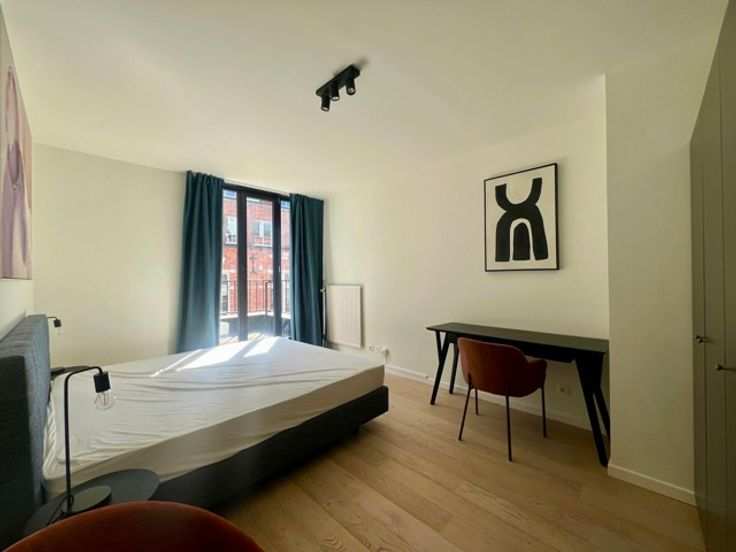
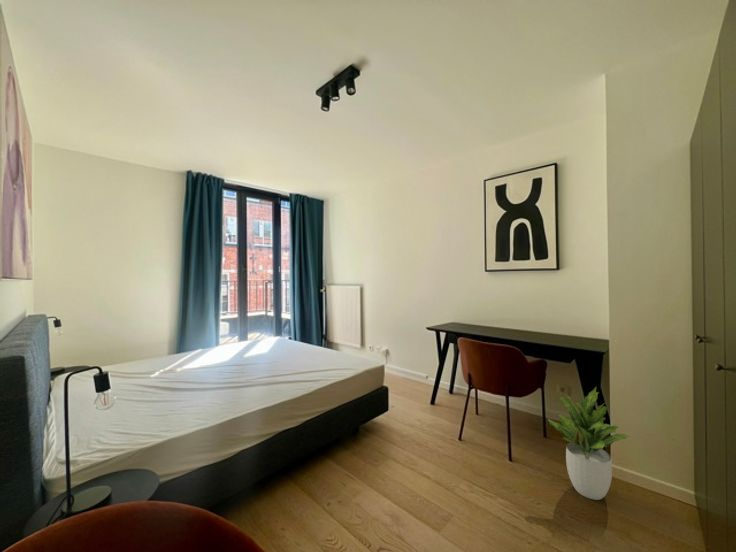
+ potted plant (585, 439)
